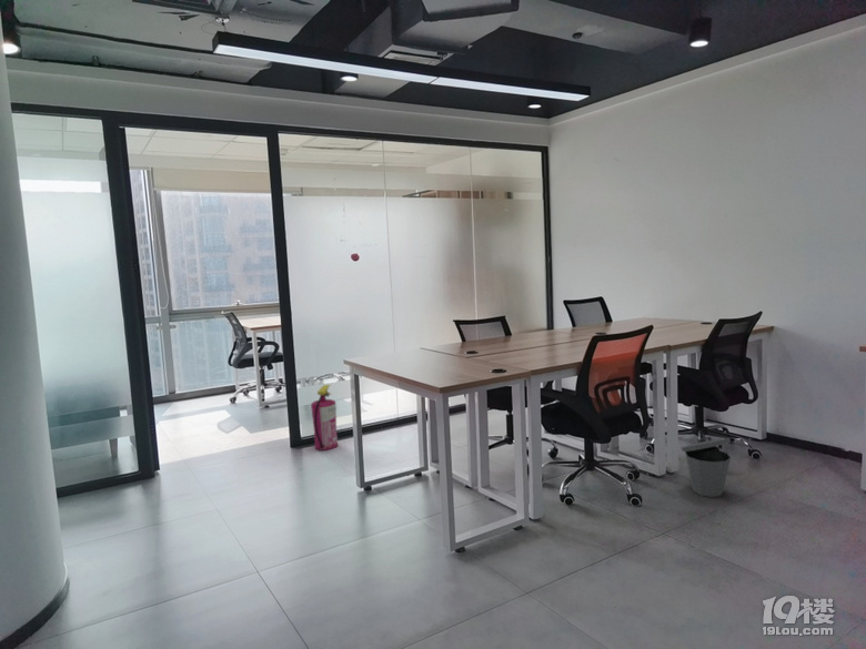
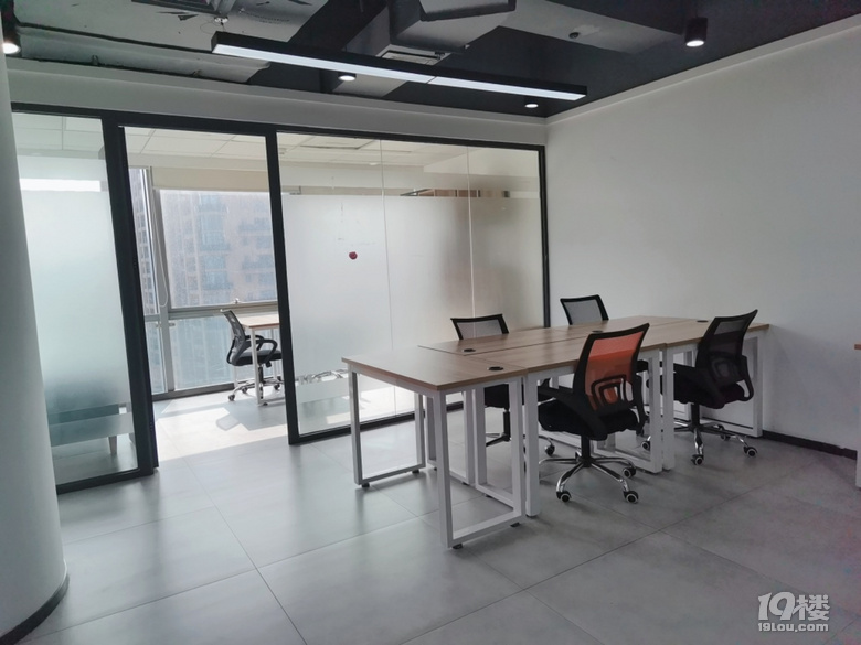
- trash can (705, 463)
- fire extinguisher (323, 417)
